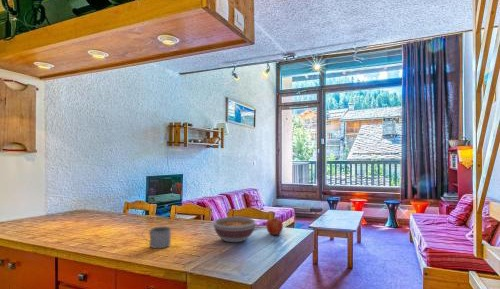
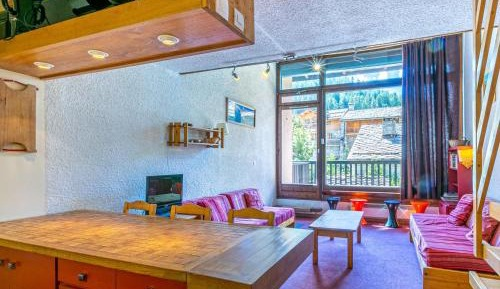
- bowl (234, 230)
- fruit (274, 225)
- mug (158, 237)
